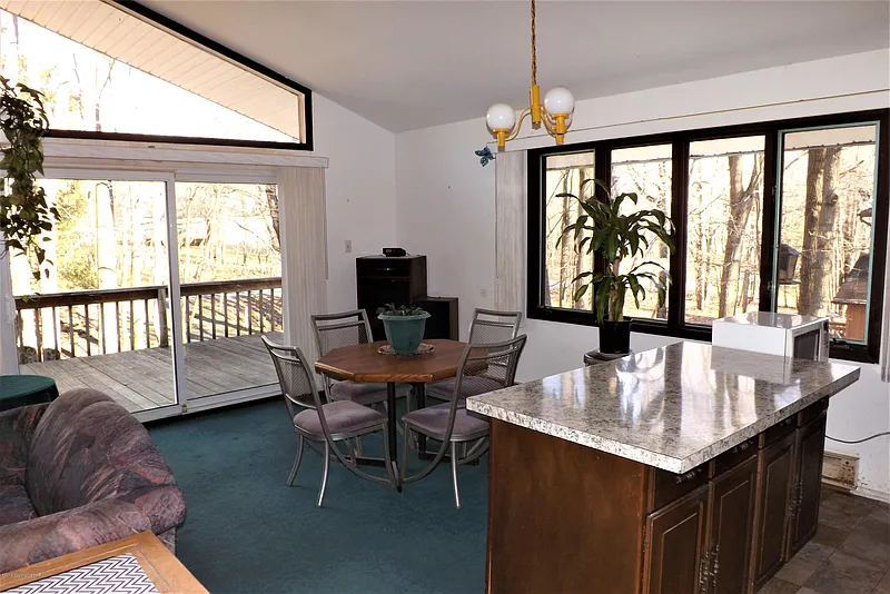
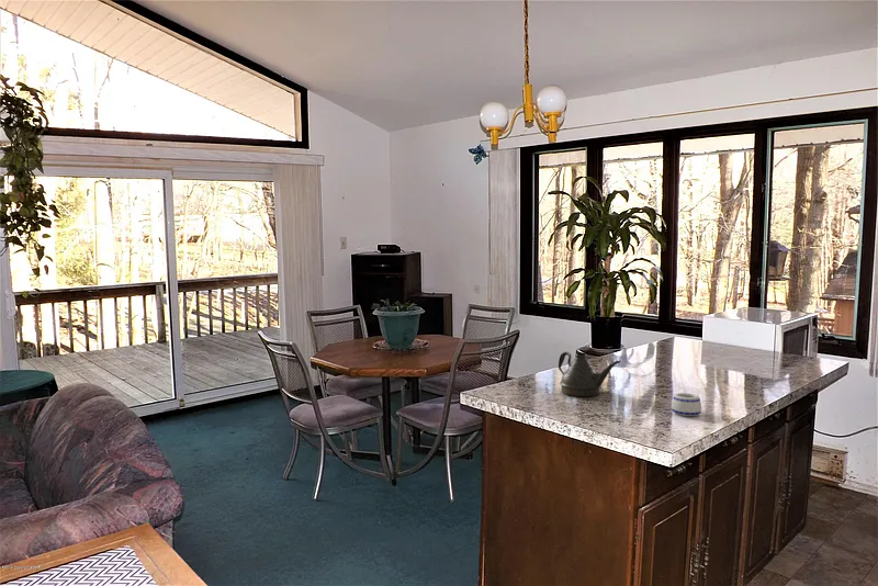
+ teapot (587, 373)
+ mug (687, 403)
